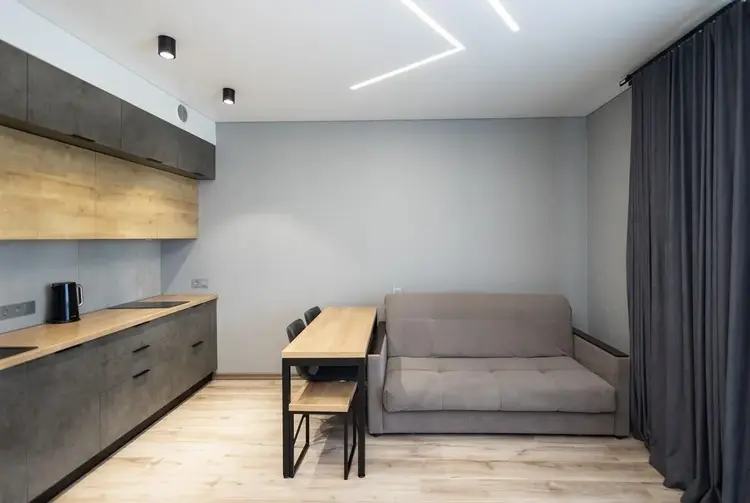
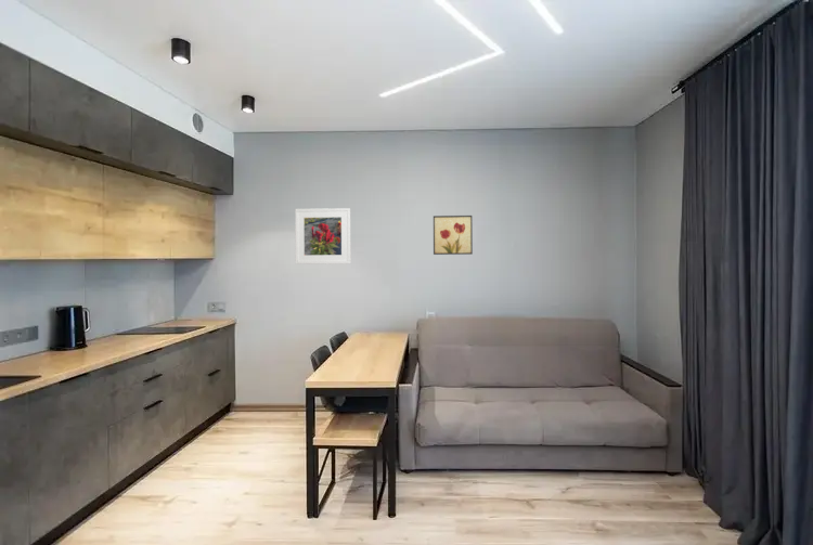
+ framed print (322, 236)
+ wall art (452, 235)
